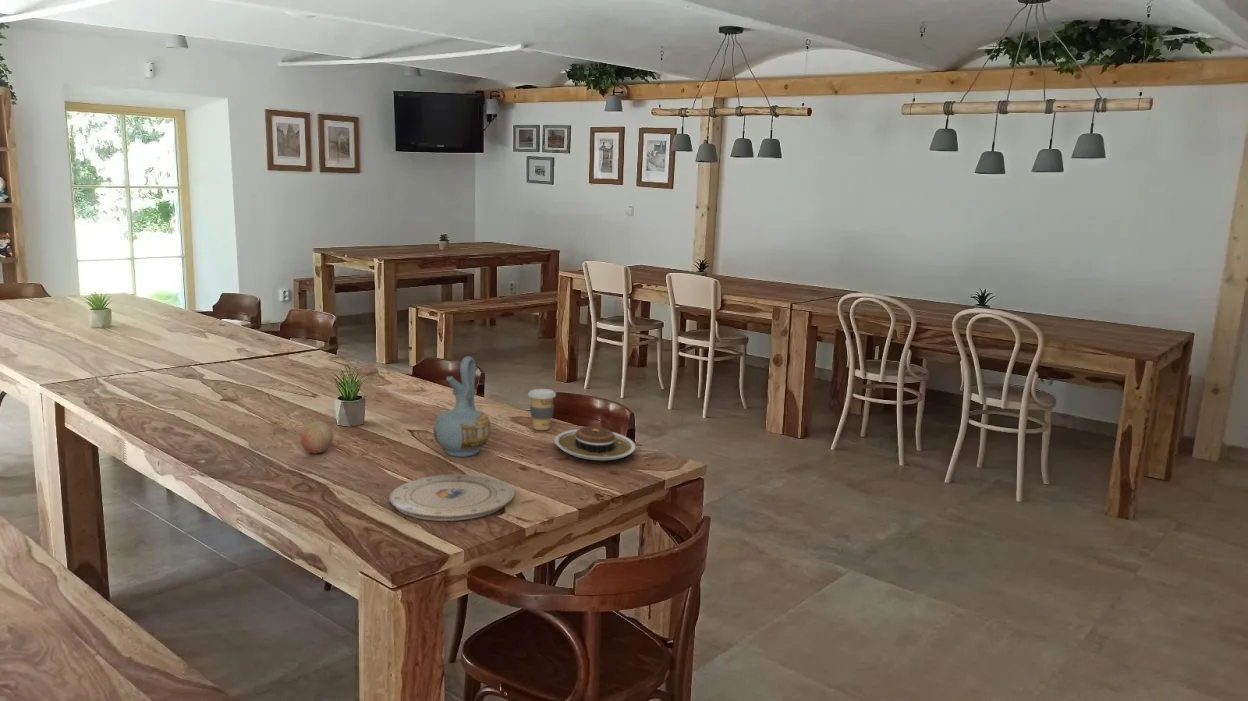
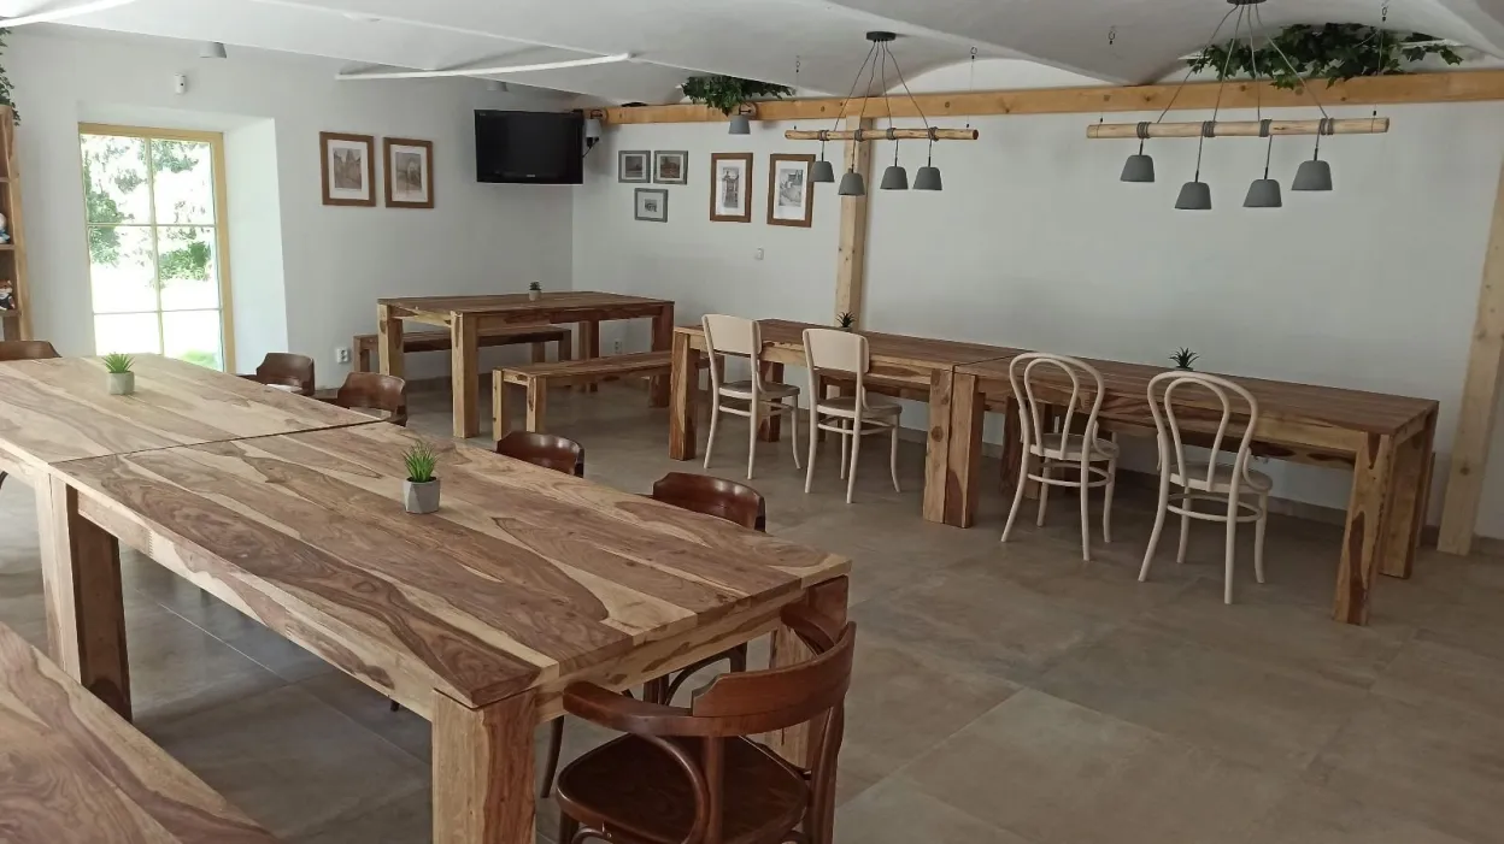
- plate (594, 440)
- plate (452, 497)
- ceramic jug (462, 406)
- fruit (316, 437)
- coffee cup (541, 409)
